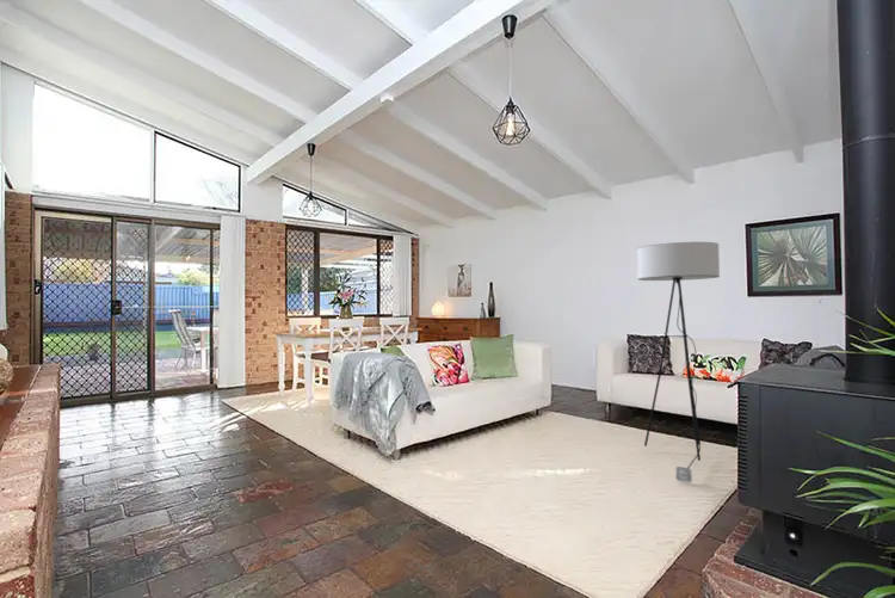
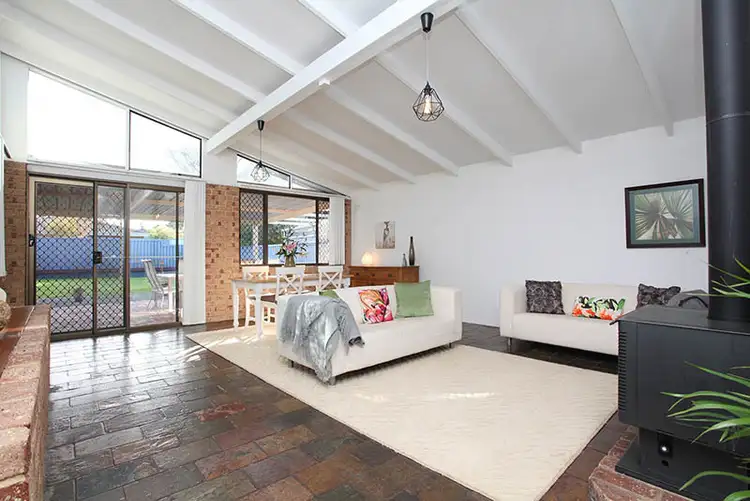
- floor lamp (663, 352)
